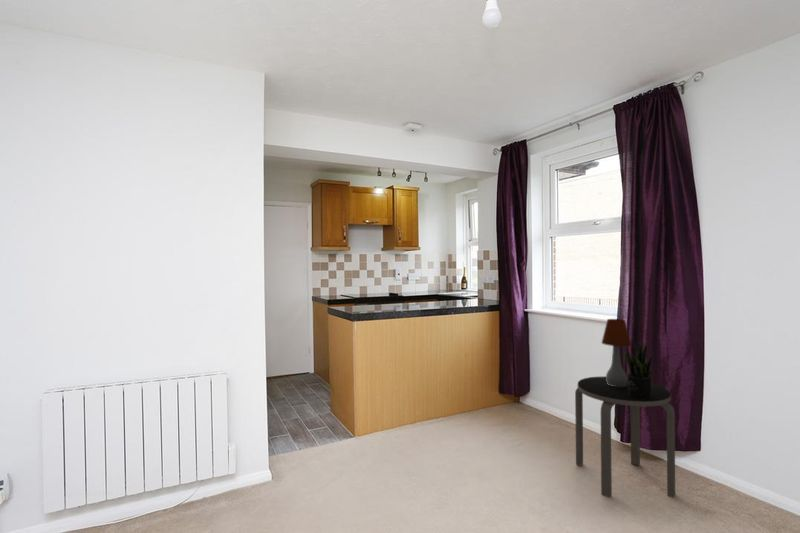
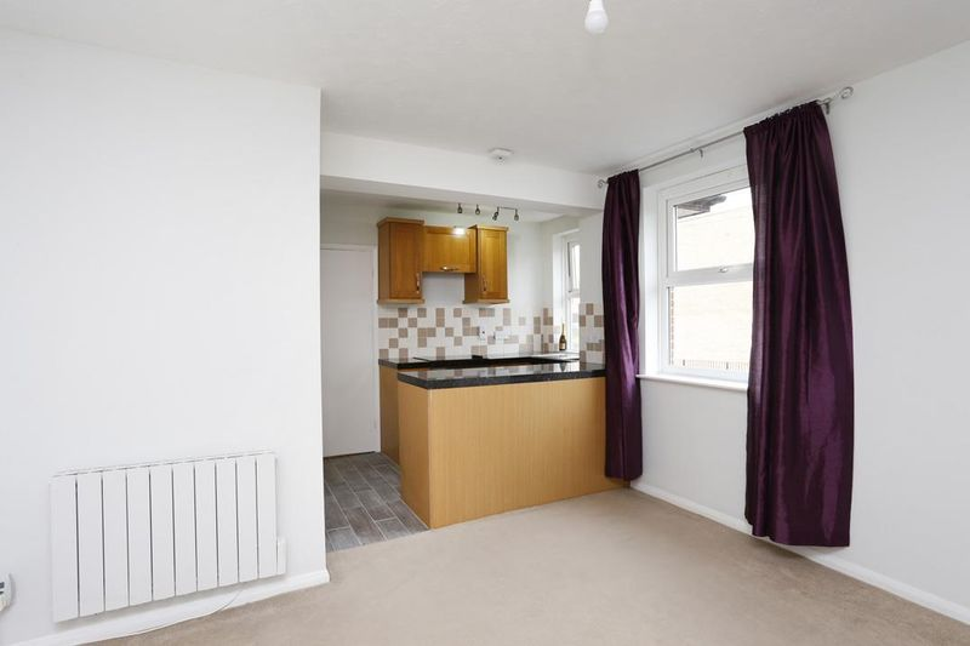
- potted plant (638, 370)
- side table (631, 432)
- table lamp (616, 351)
